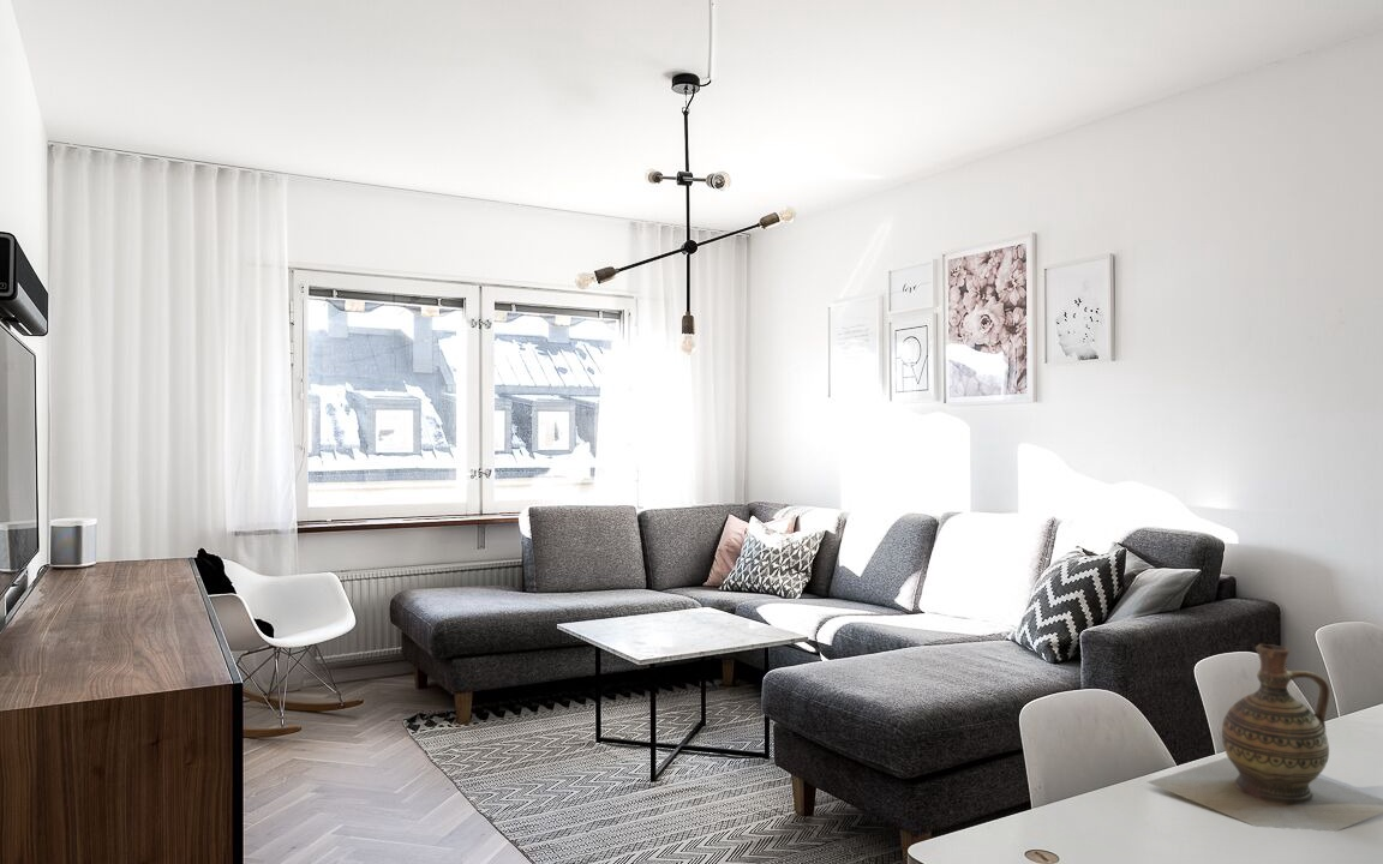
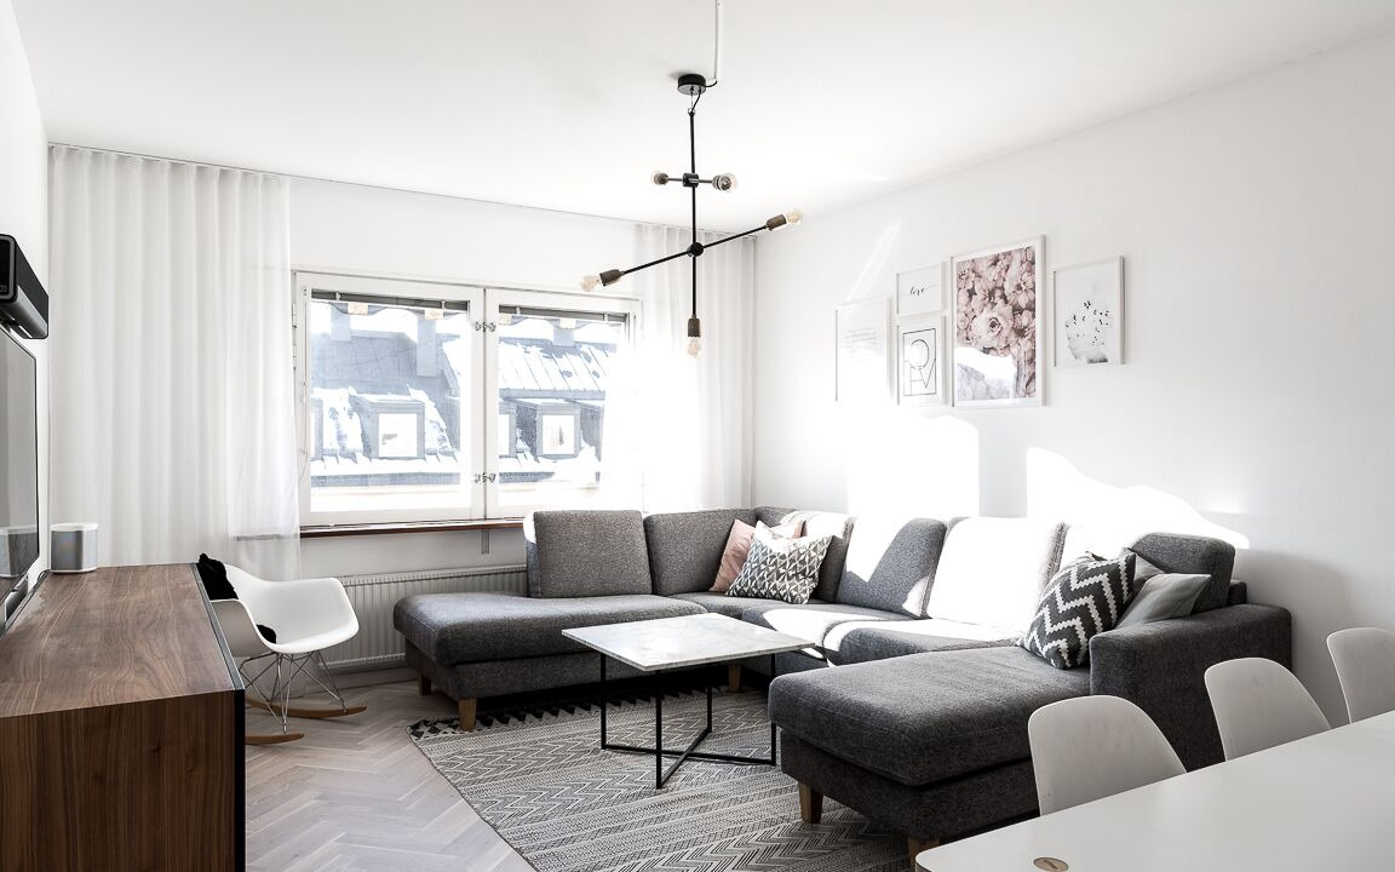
- ceramic jug (1268, 722)
